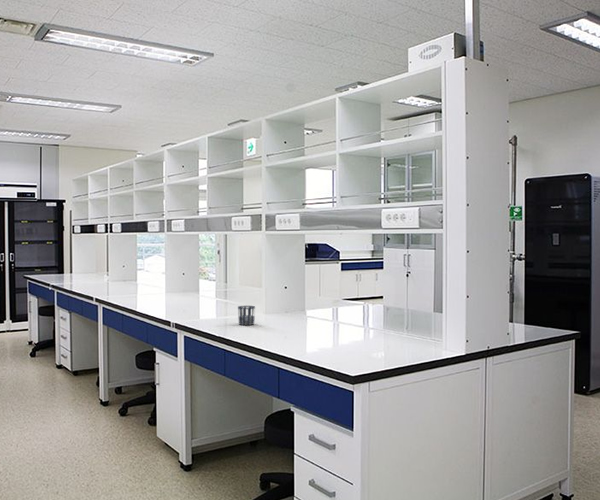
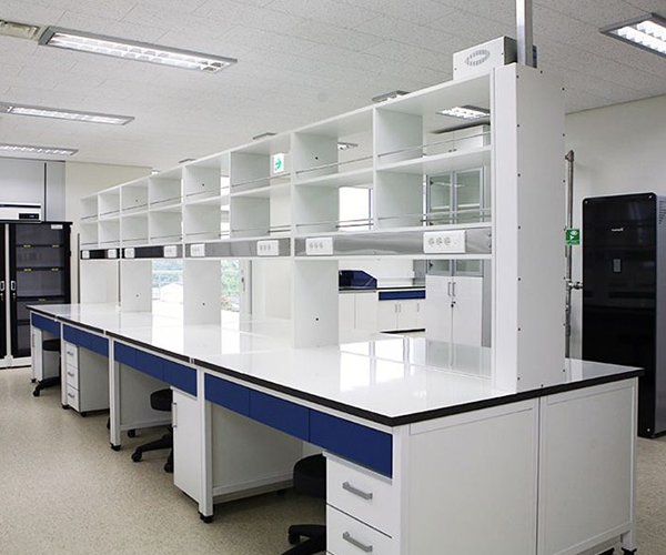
- cup (246, 315)
